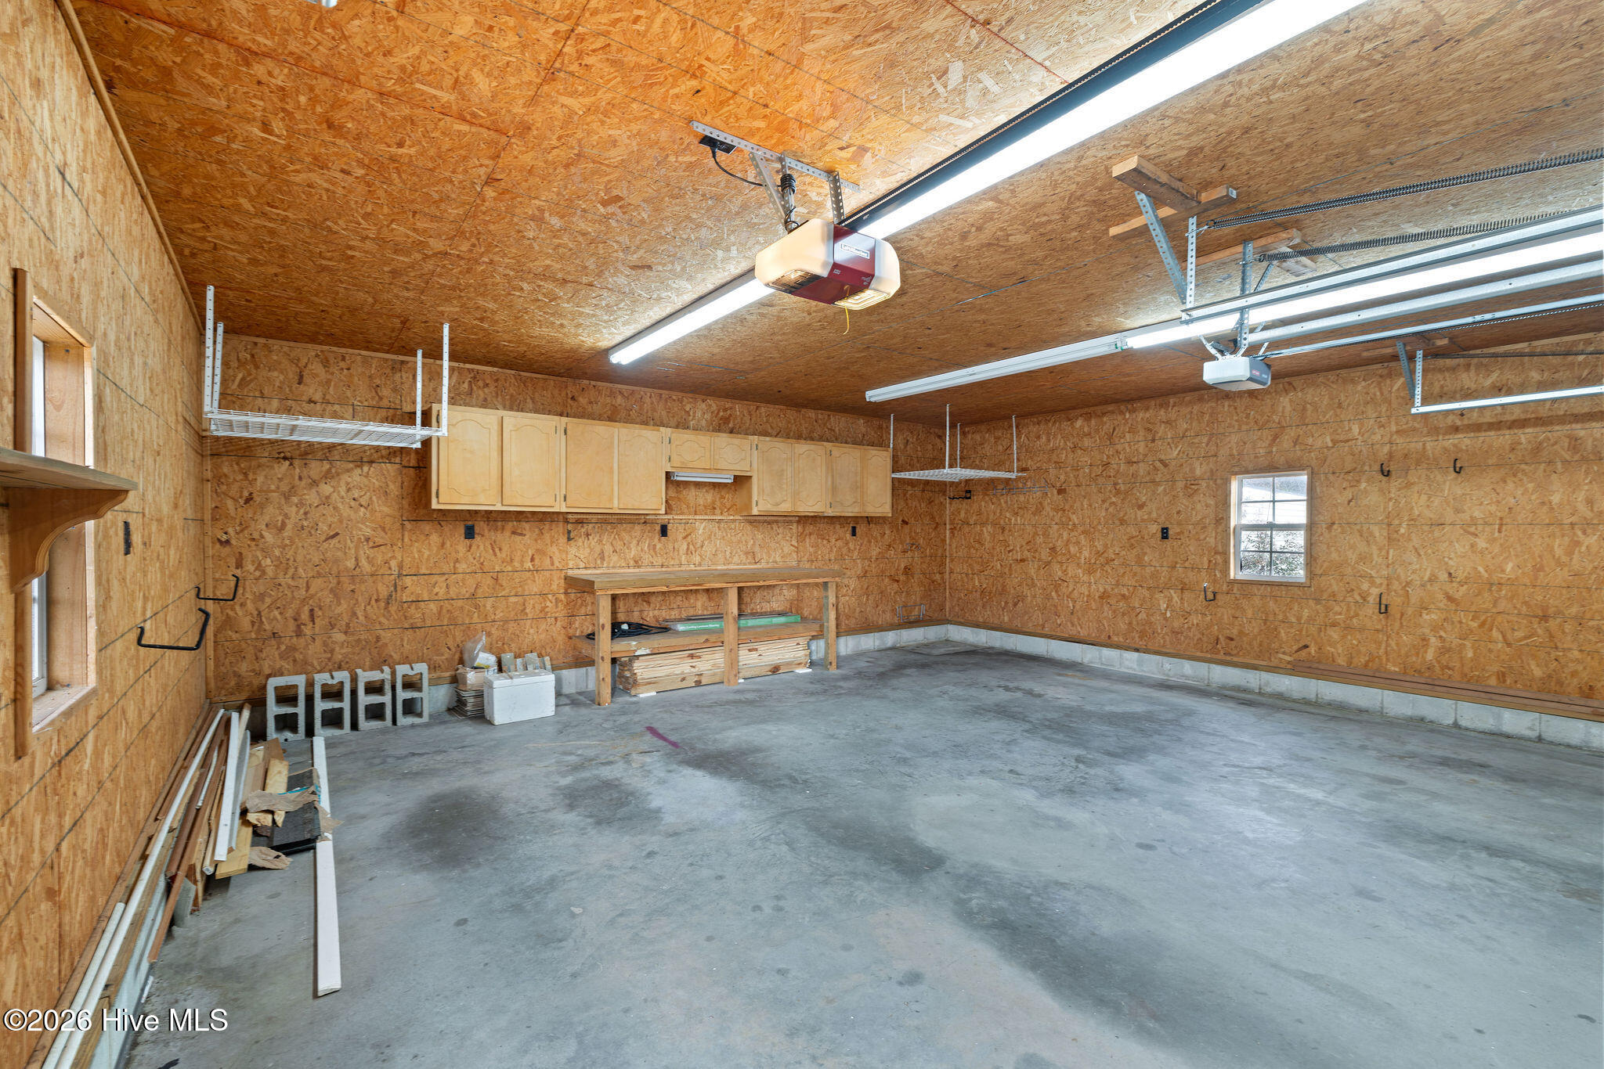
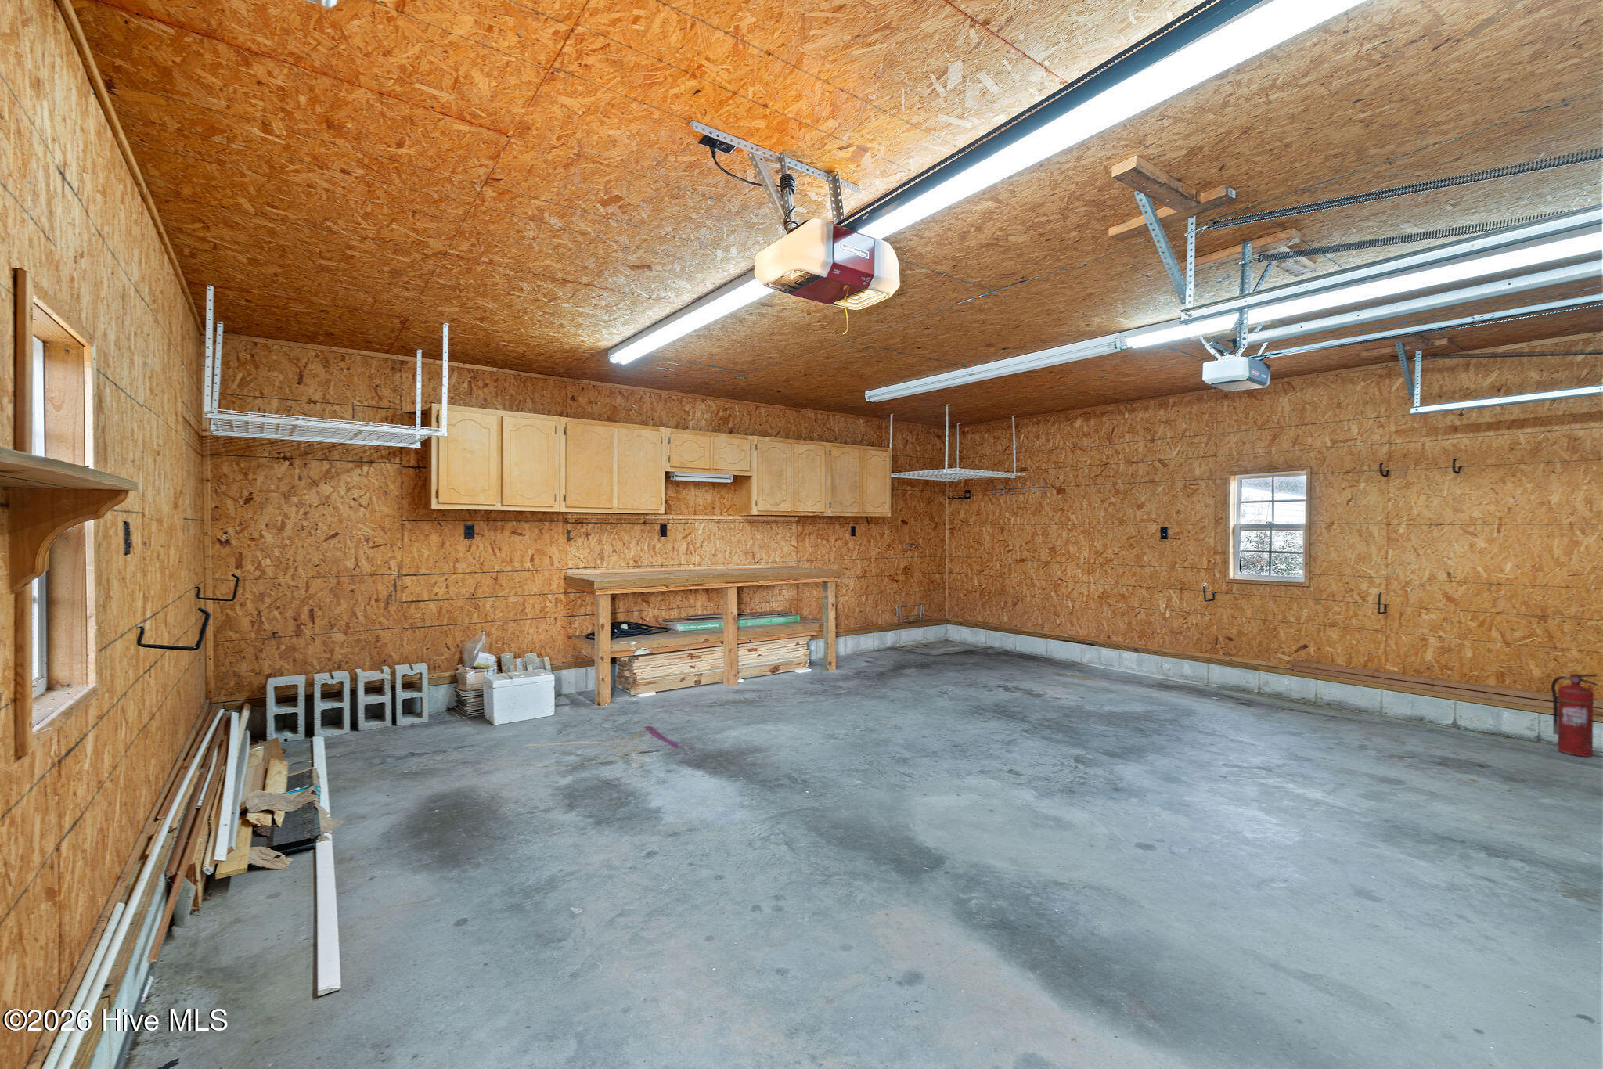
+ fire extinguisher (1574, 712)
